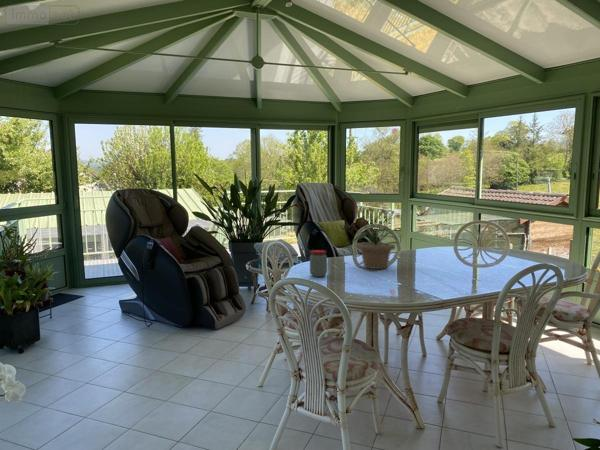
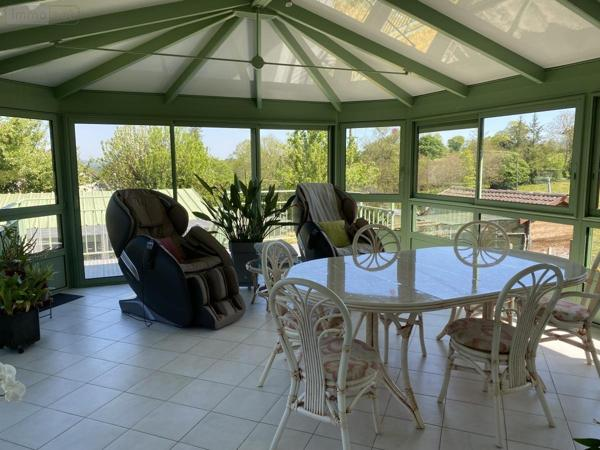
- potted plant (375, 236)
- jar (318, 263)
